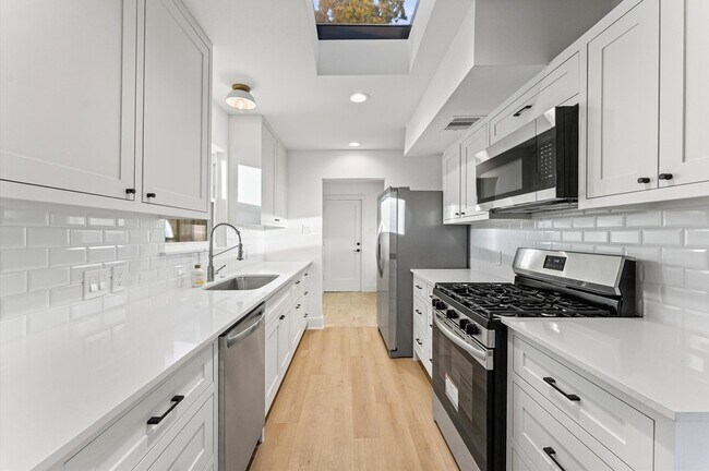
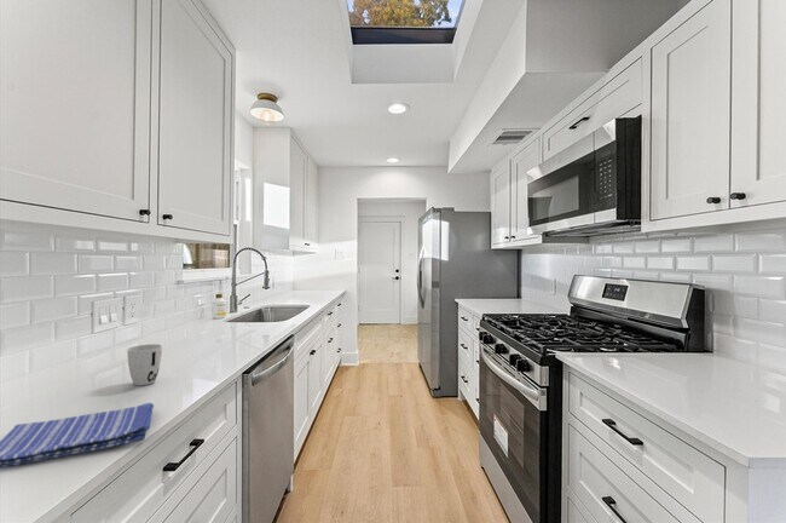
+ cup (144, 364)
+ dish towel (80, 429)
